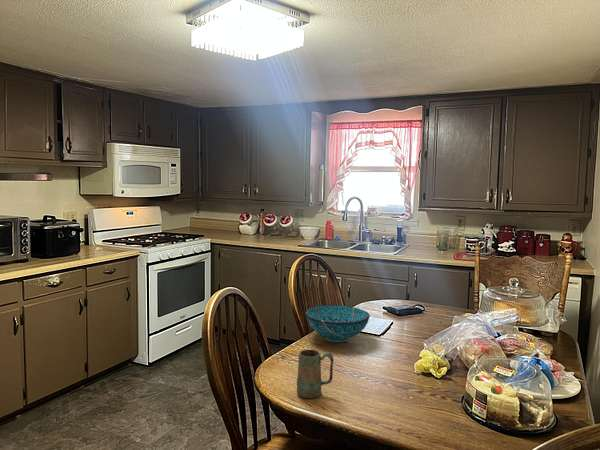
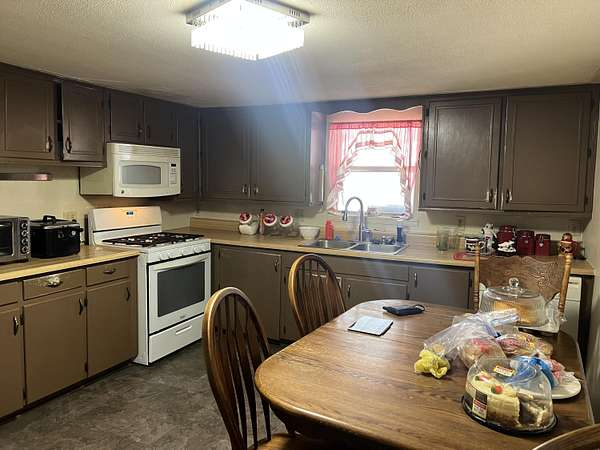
- mug (314, 373)
- bowl (336, 325)
